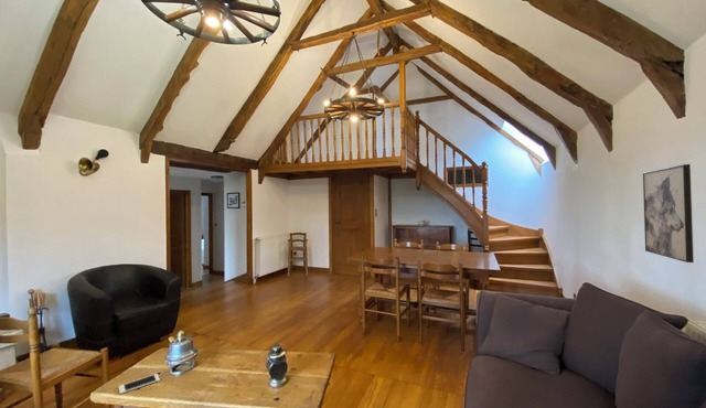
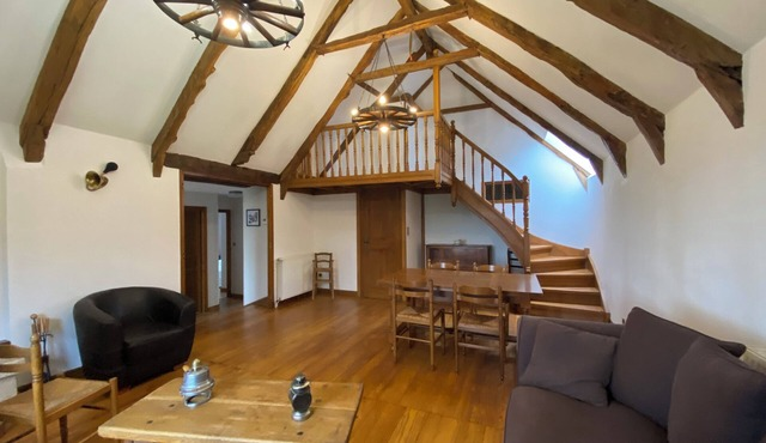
- cell phone (139, 383)
- wall art (665, 212)
